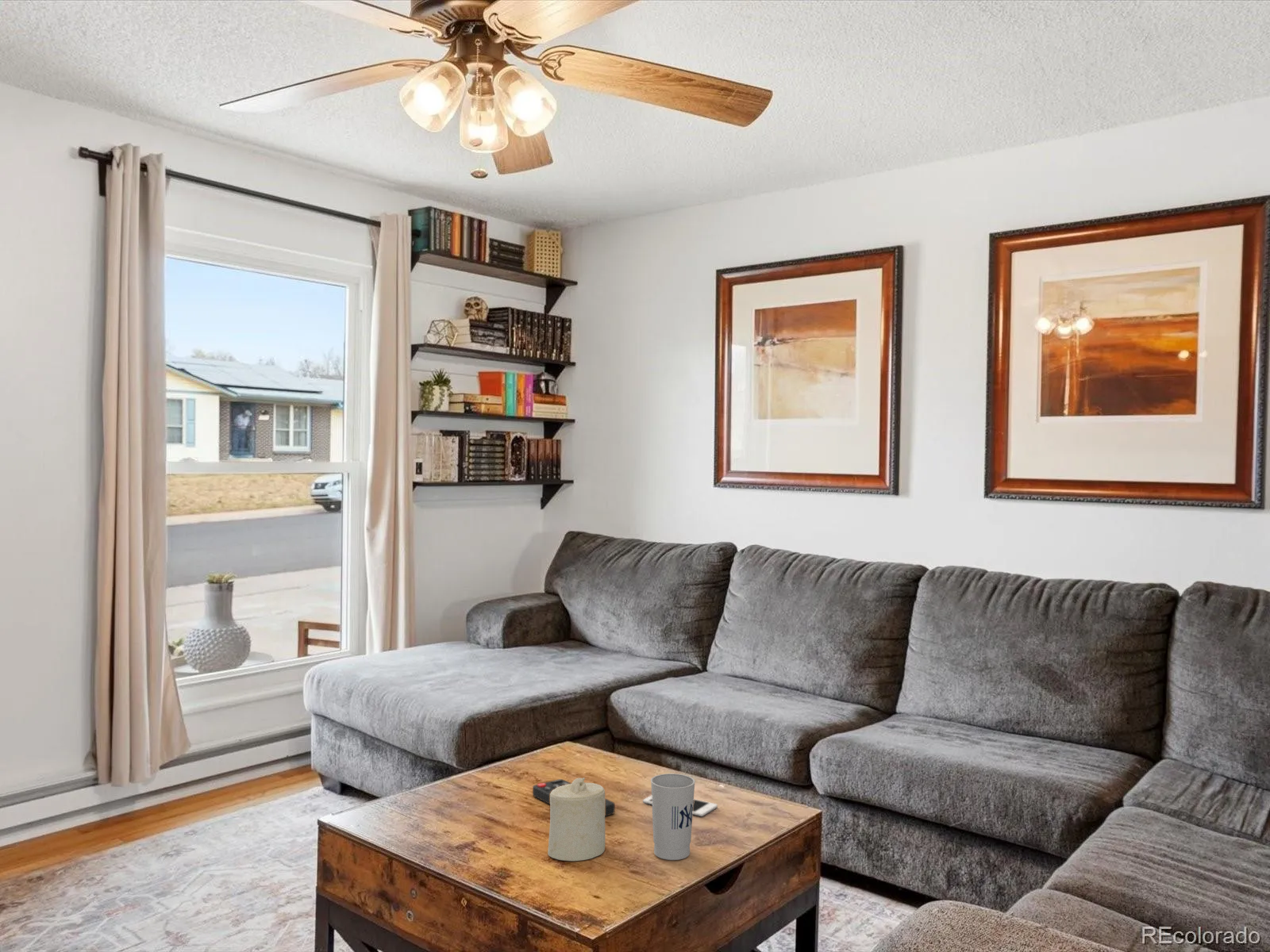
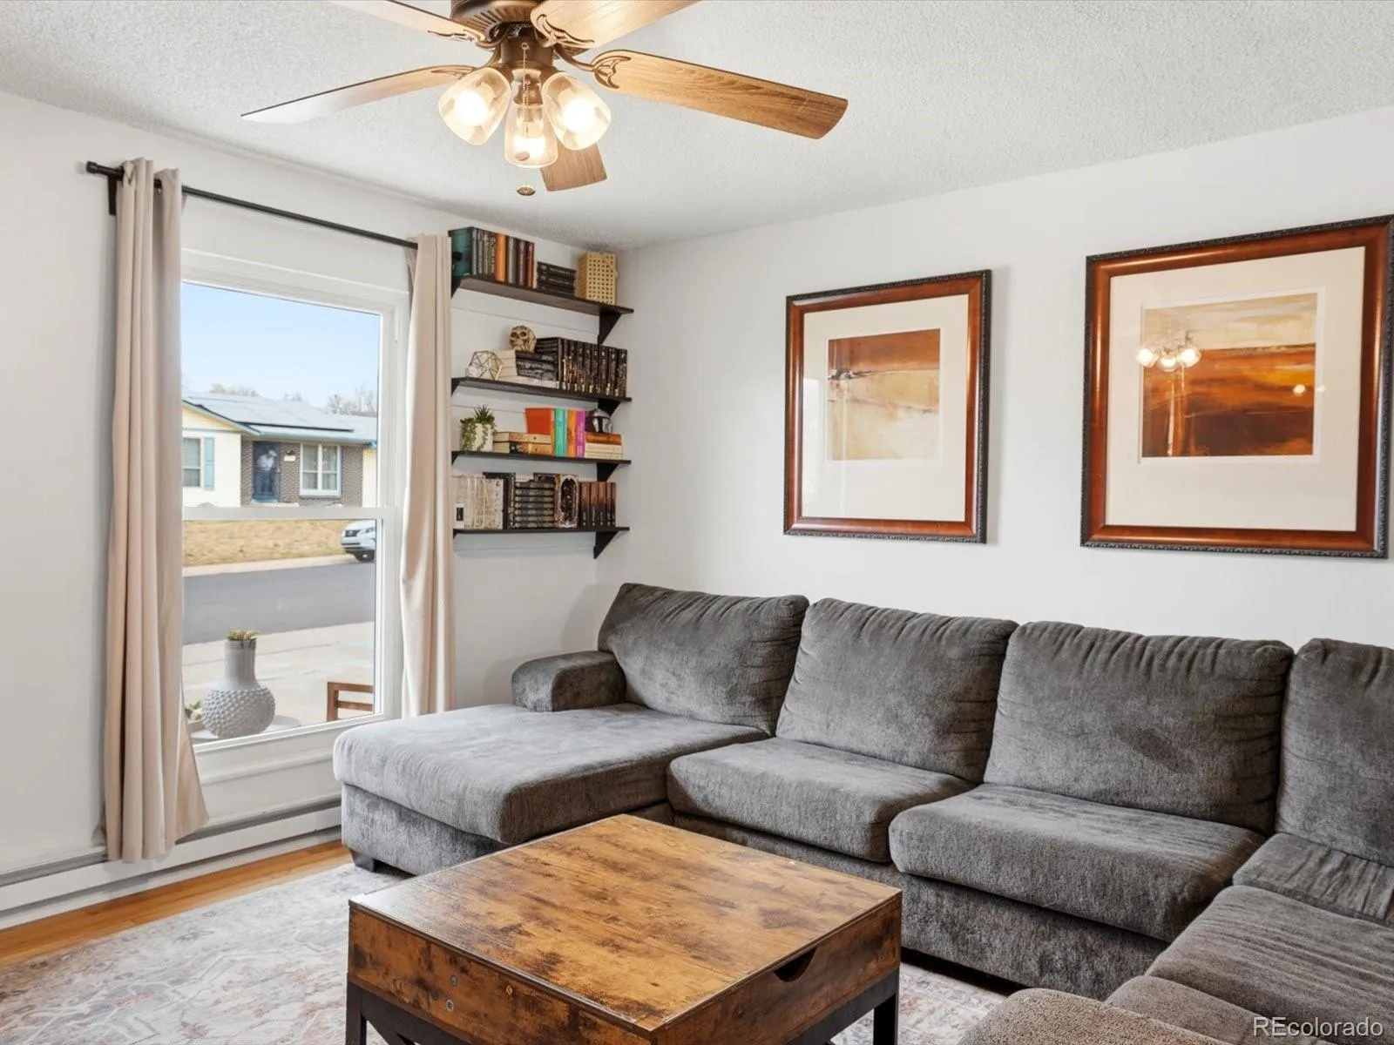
- remote control (568, 784)
- cell phone (693, 804)
- candle (577, 815)
- cup (672, 816)
